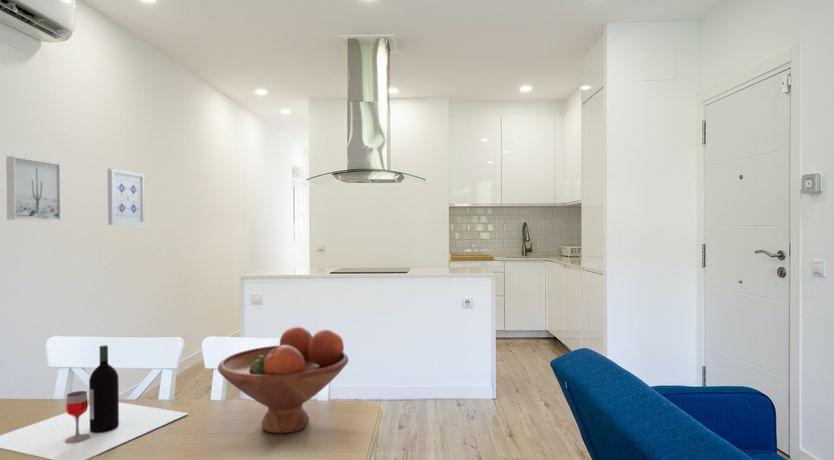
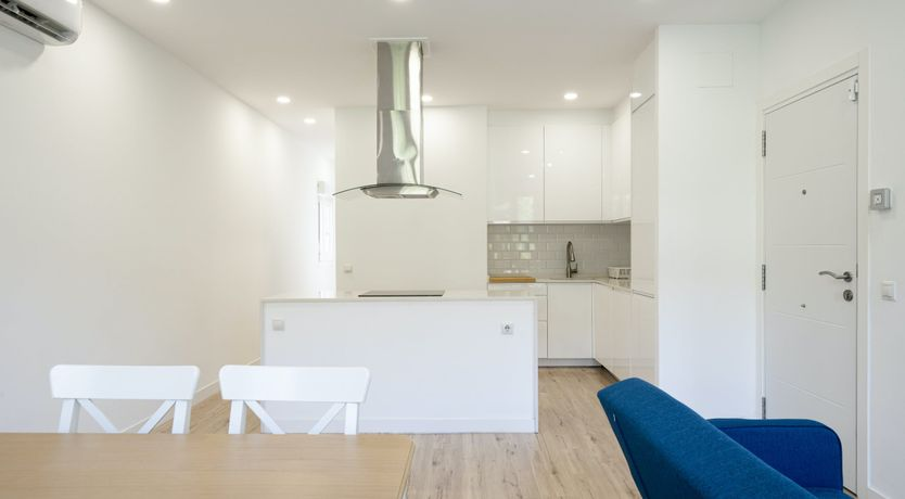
- wall art (35, 190)
- fruit bowl (285, 379)
- wall art (126, 198)
- wine bottle (91, 386)
